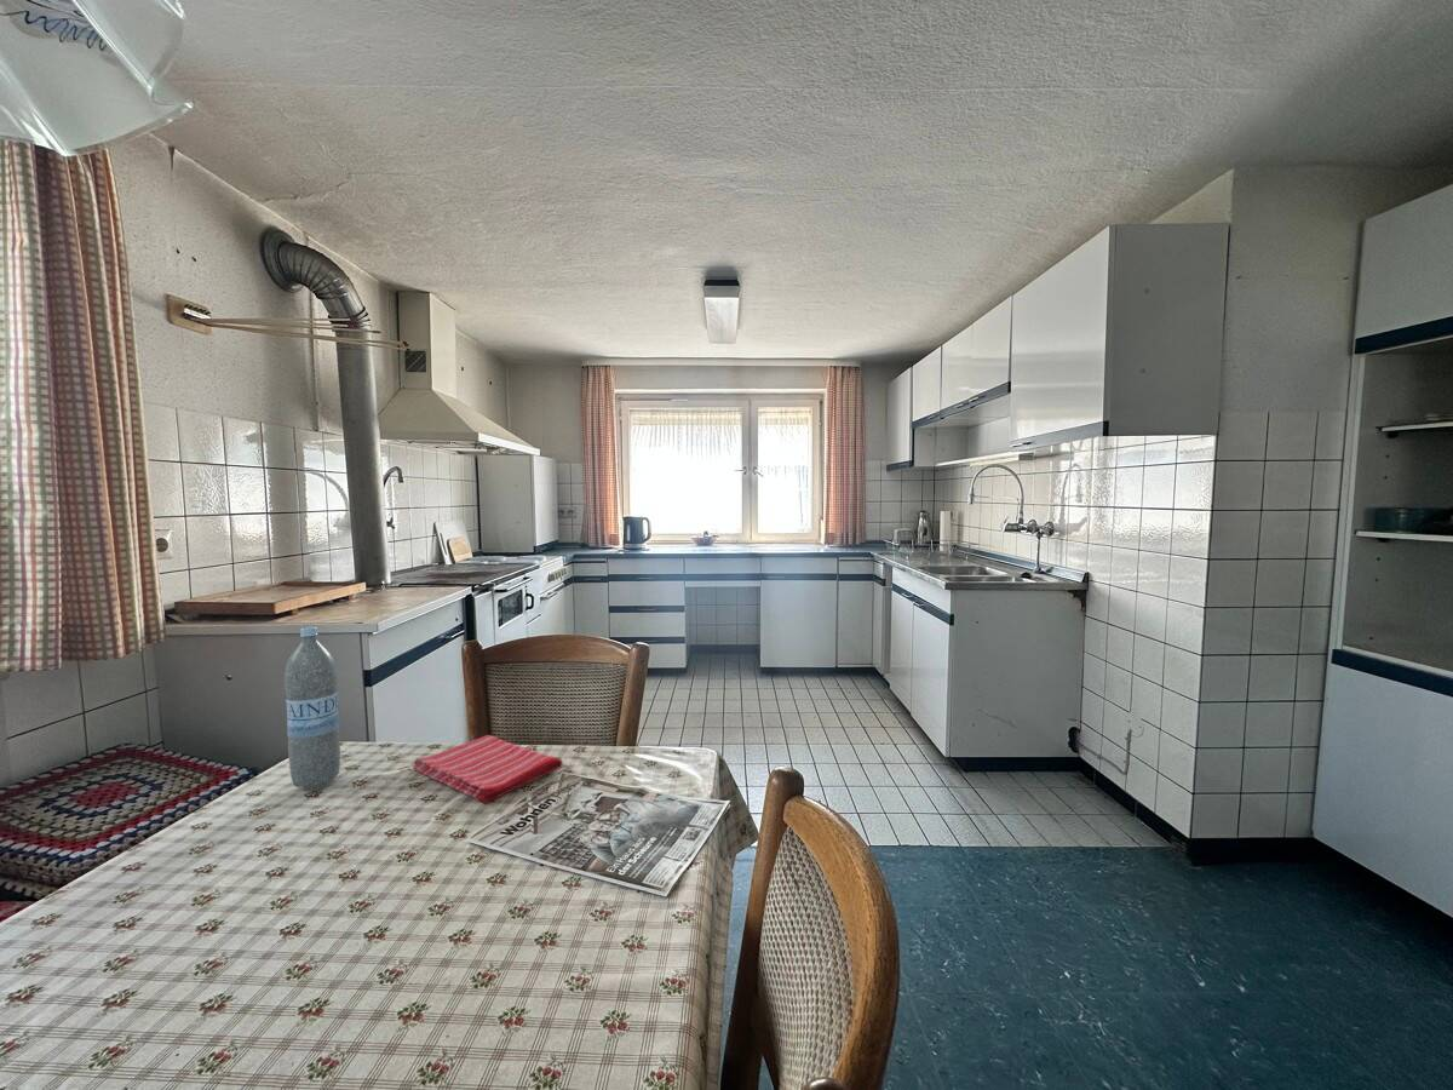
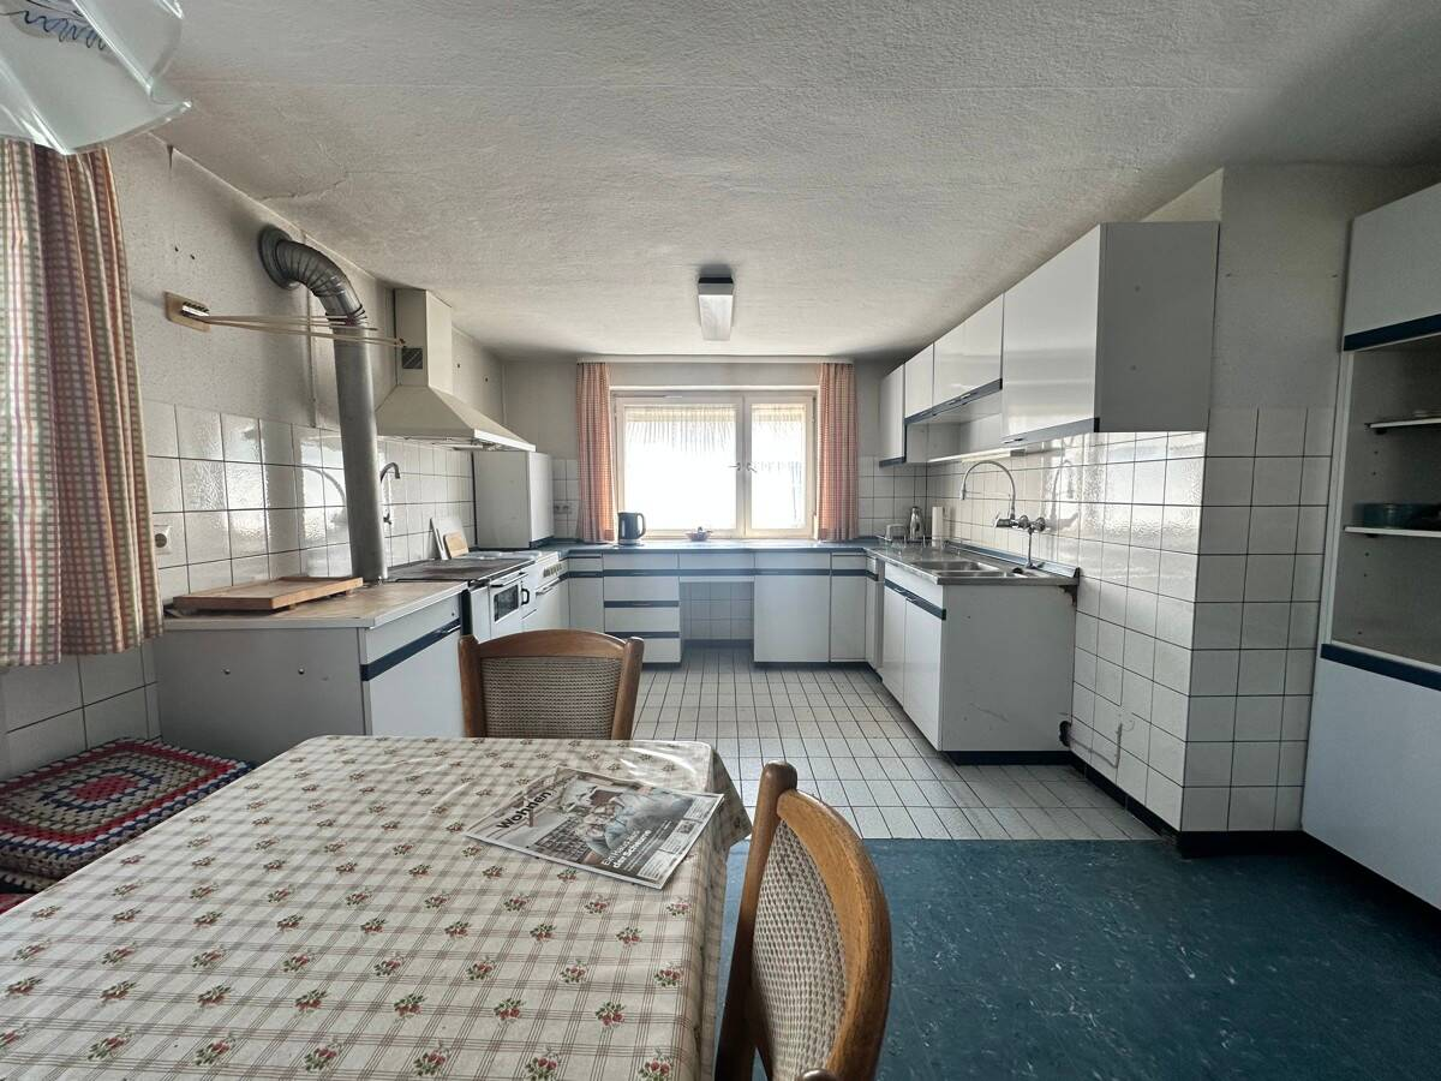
- water bottle (312, 706)
- dish towel (488, 763)
